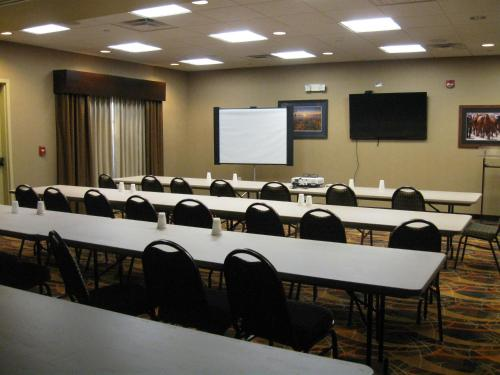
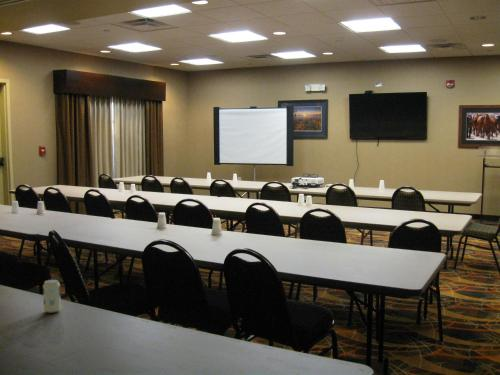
+ beverage can (51, 296)
